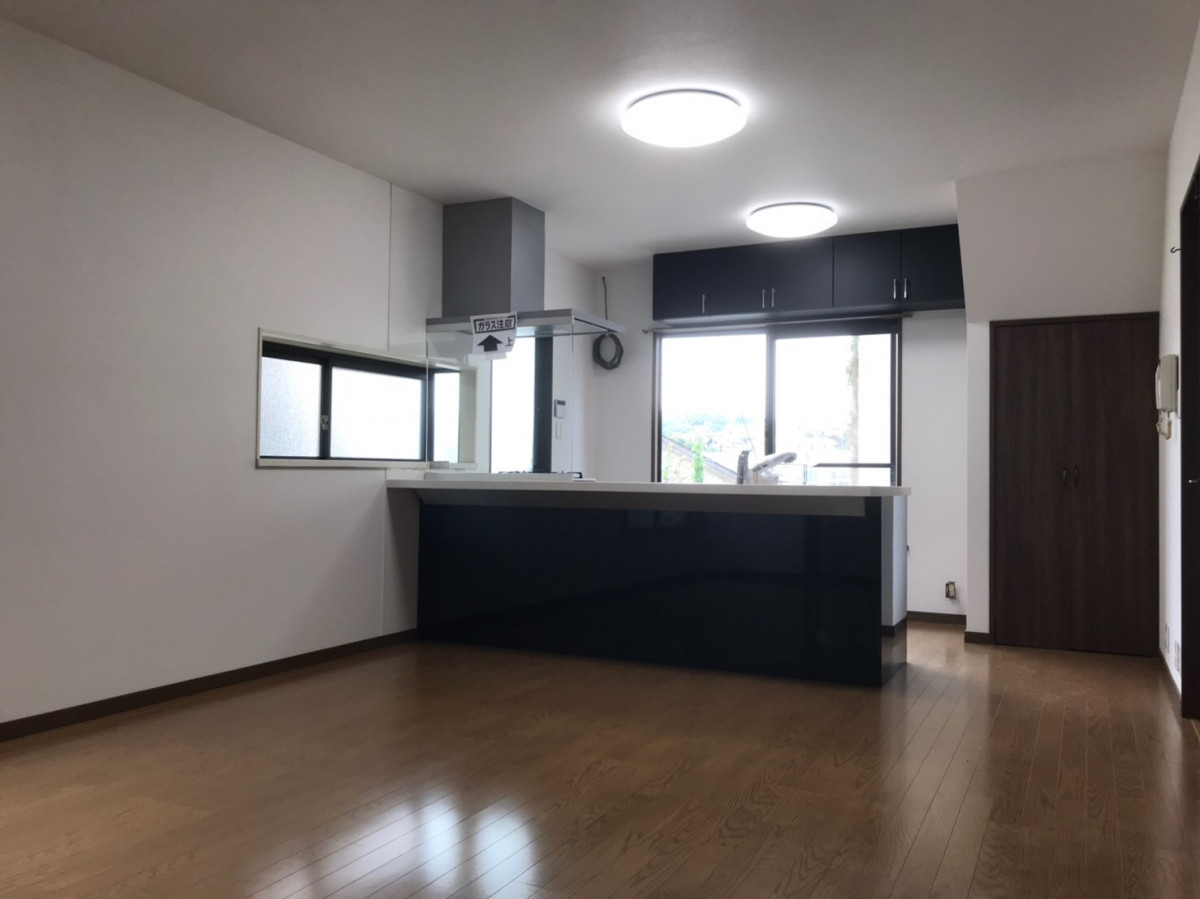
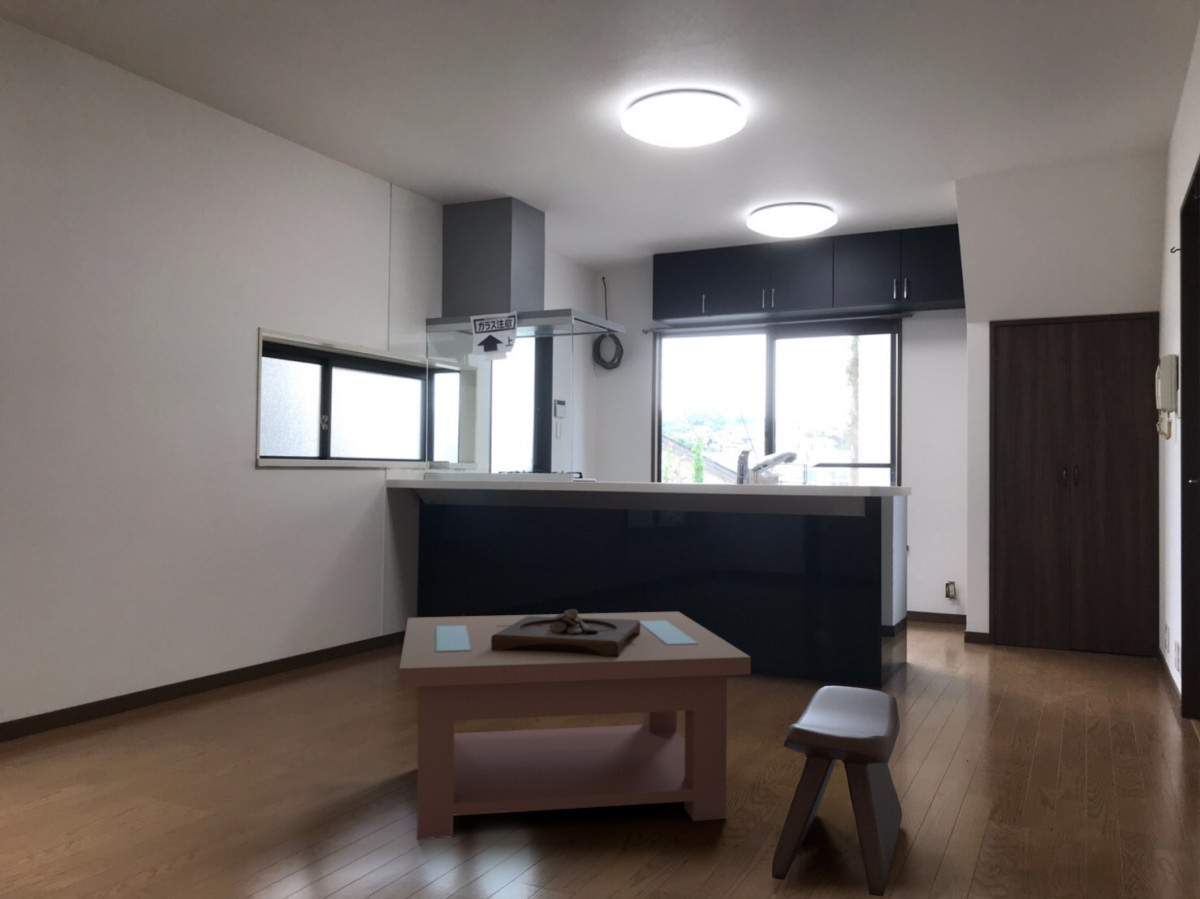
+ stool (847, 777)
+ coffee table (561, 712)
+ wooden tray (569, 624)
